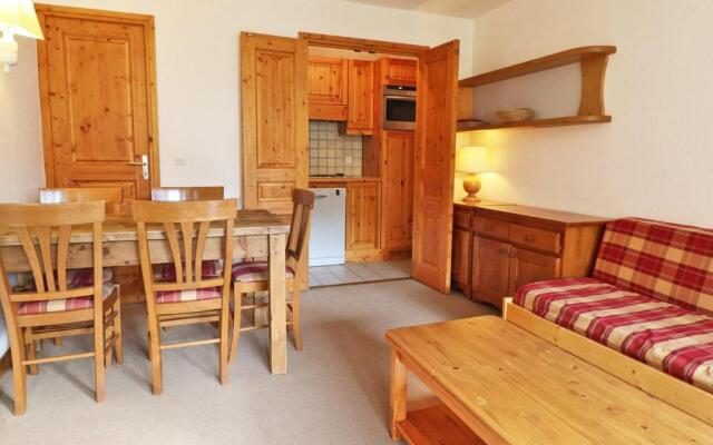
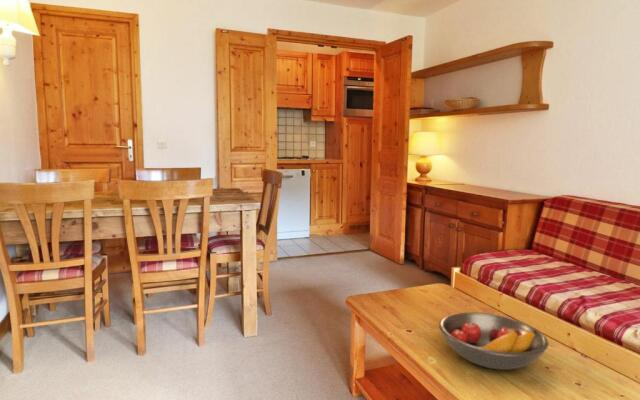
+ fruit bowl (490, 340)
